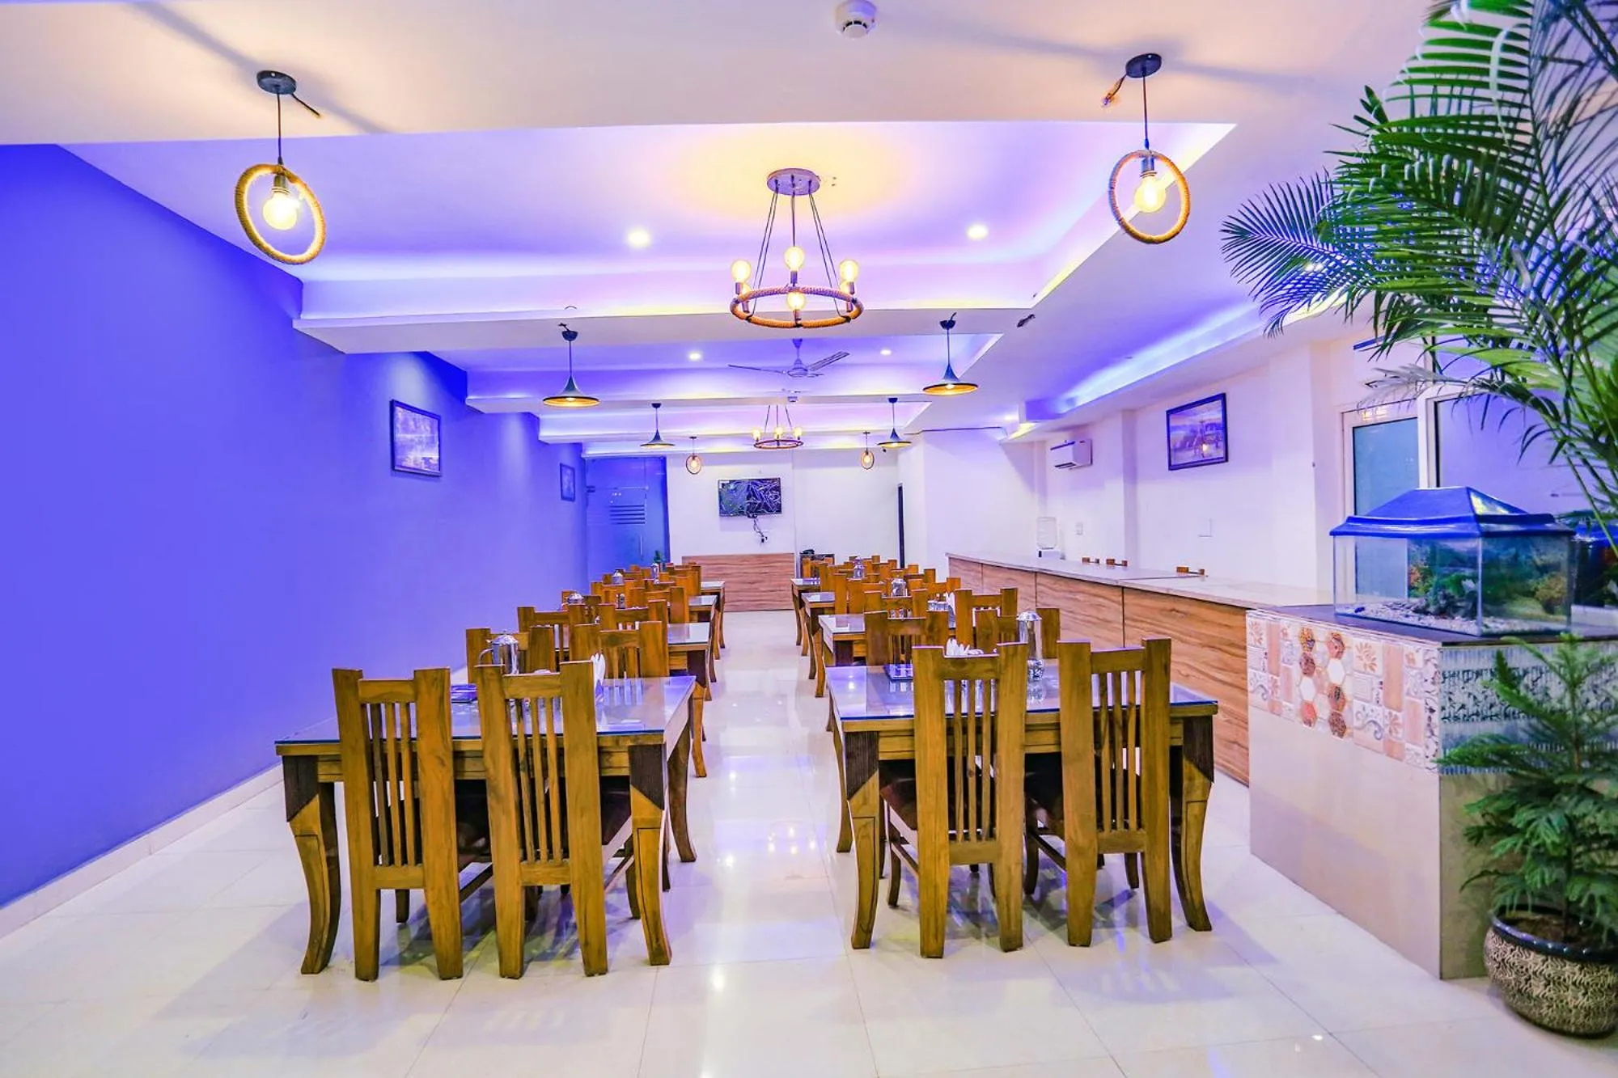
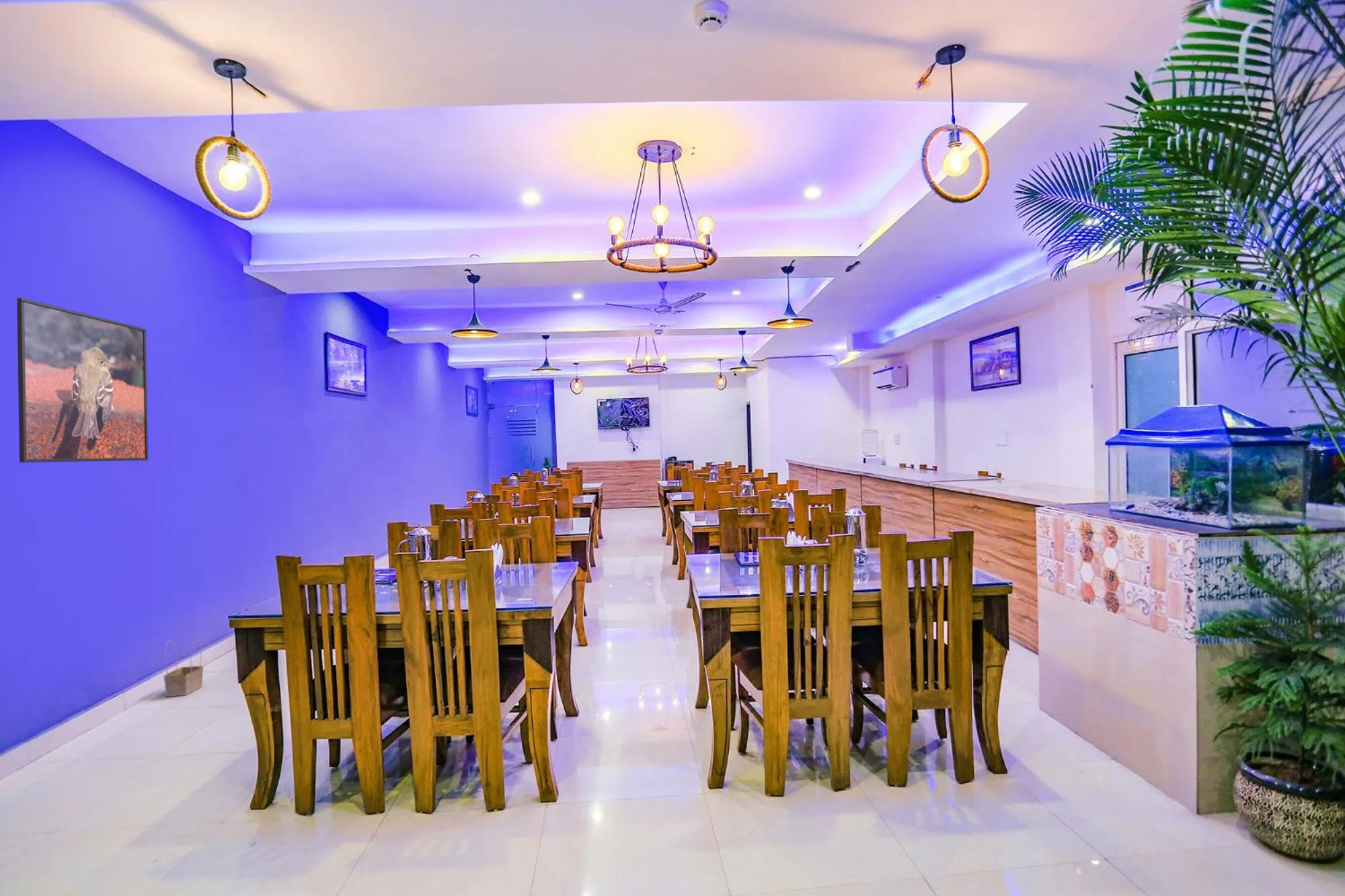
+ basket (183, 667)
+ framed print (89, 388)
